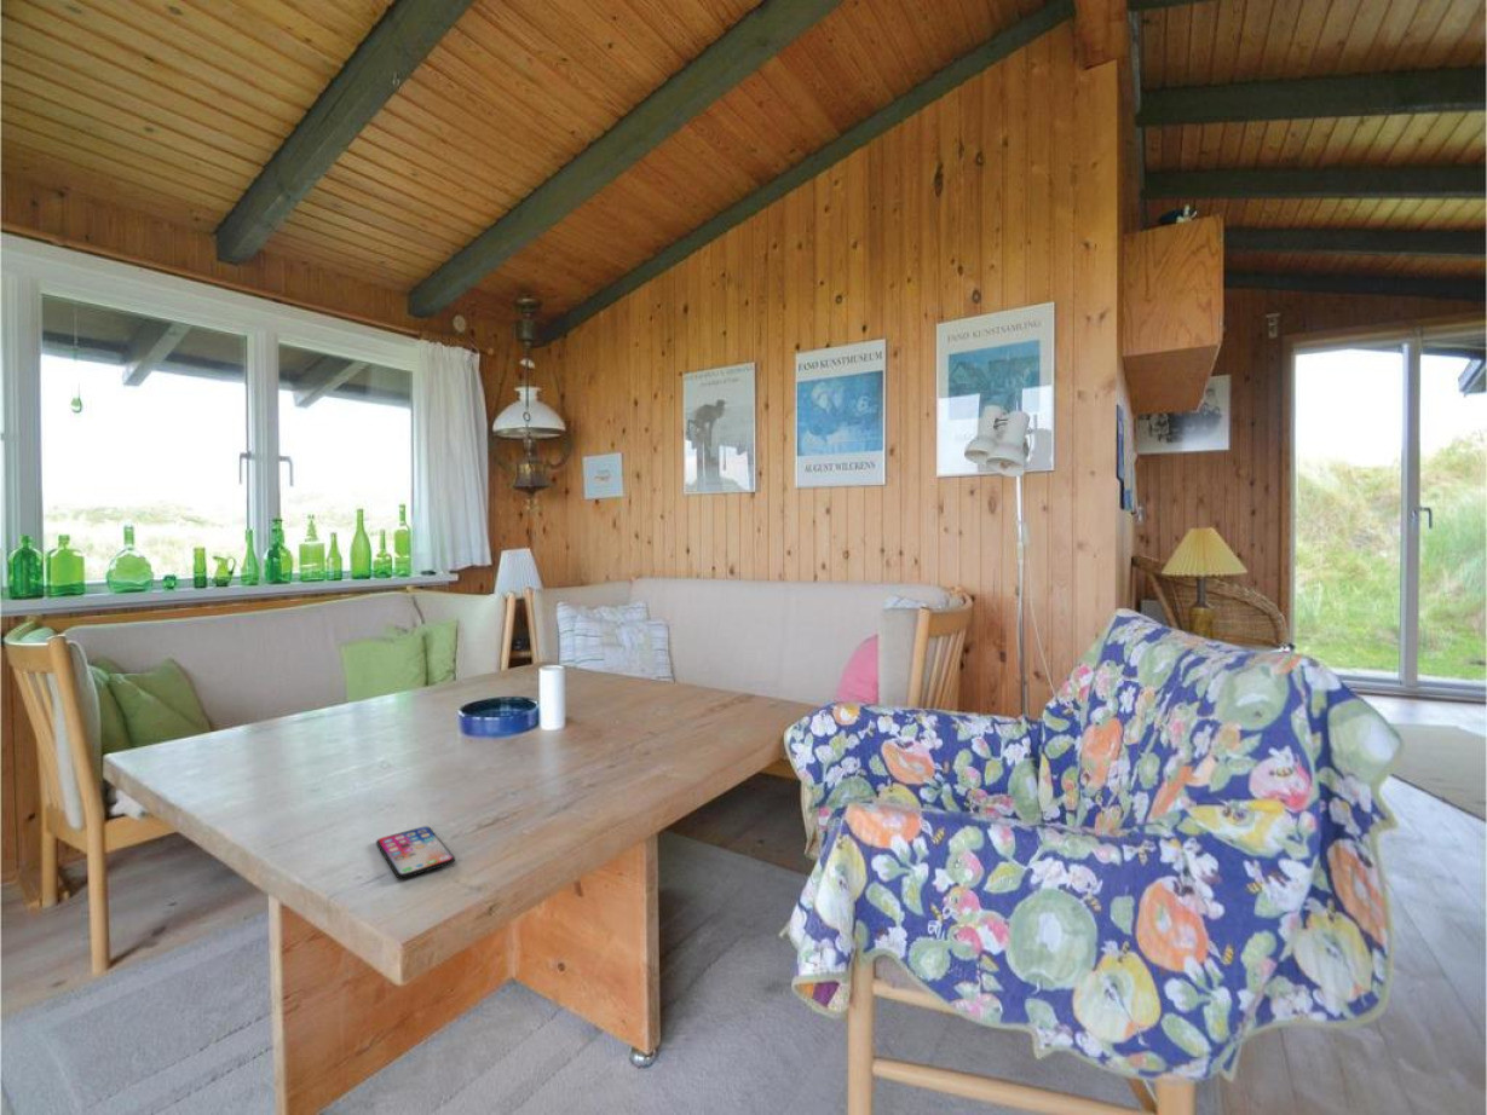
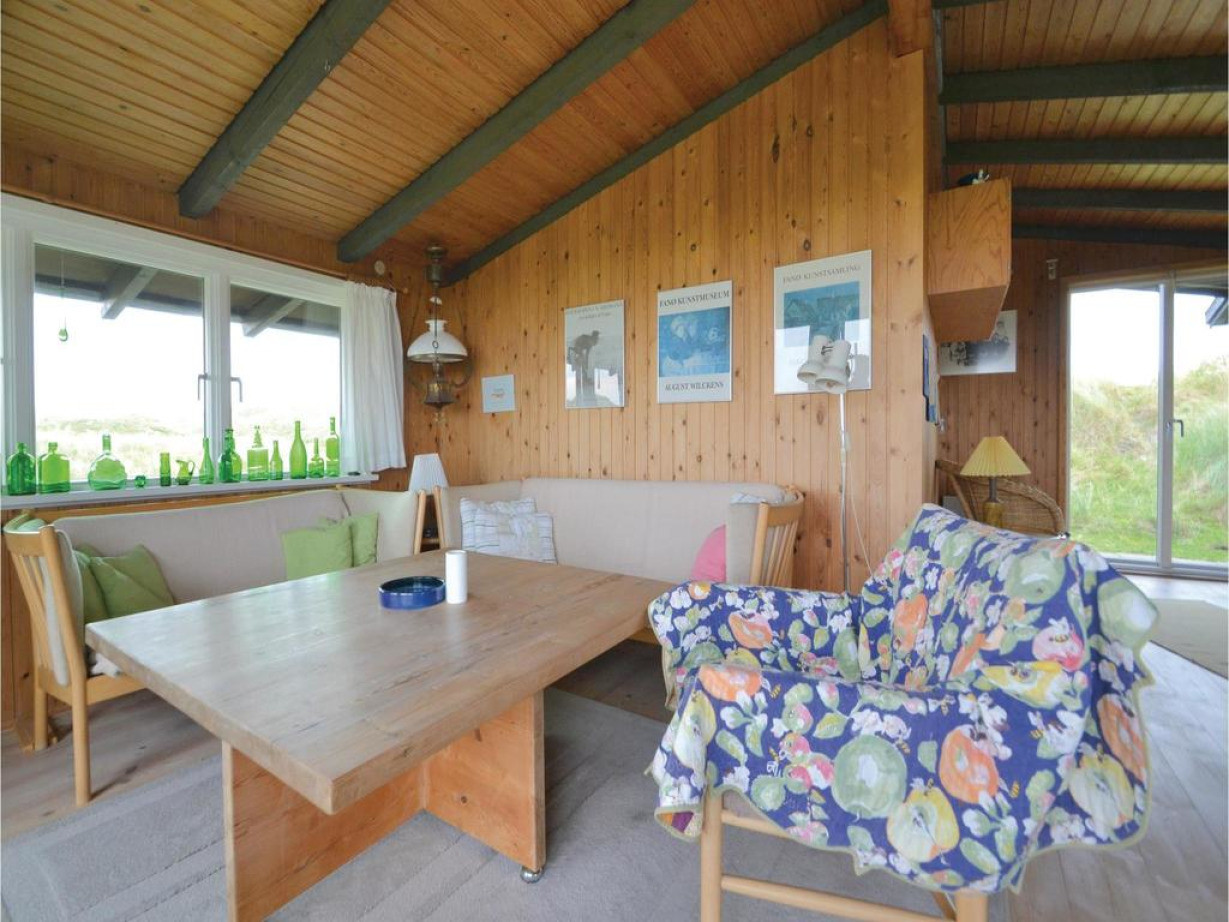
- smartphone (414, 850)
